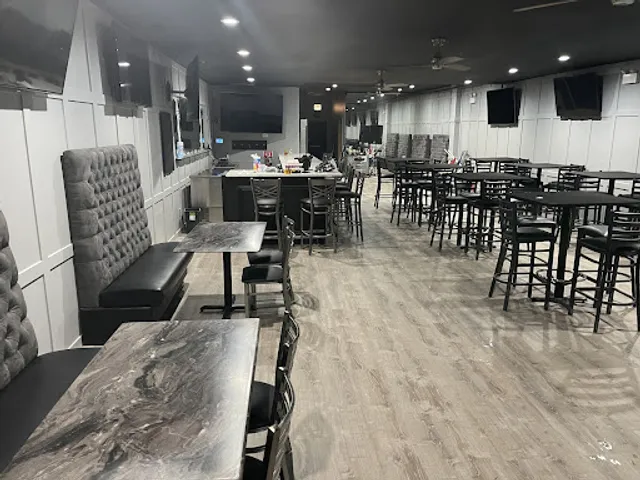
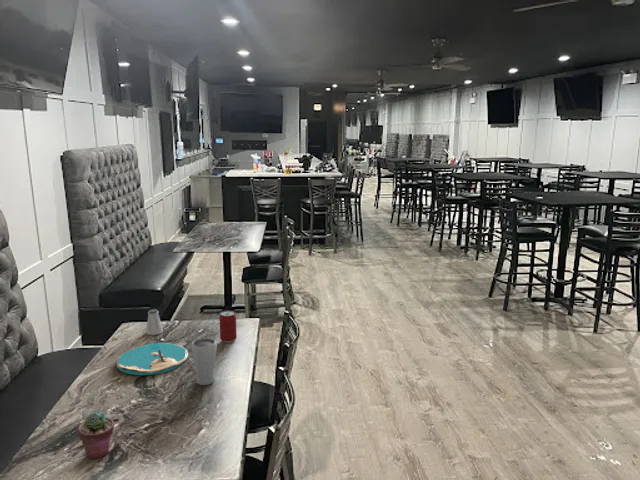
+ beer can (228, 326)
+ potted succulent (96, 433)
+ saltshaker (153, 321)
+ plate (153, 353)
+ drinking glass (204, 362)
